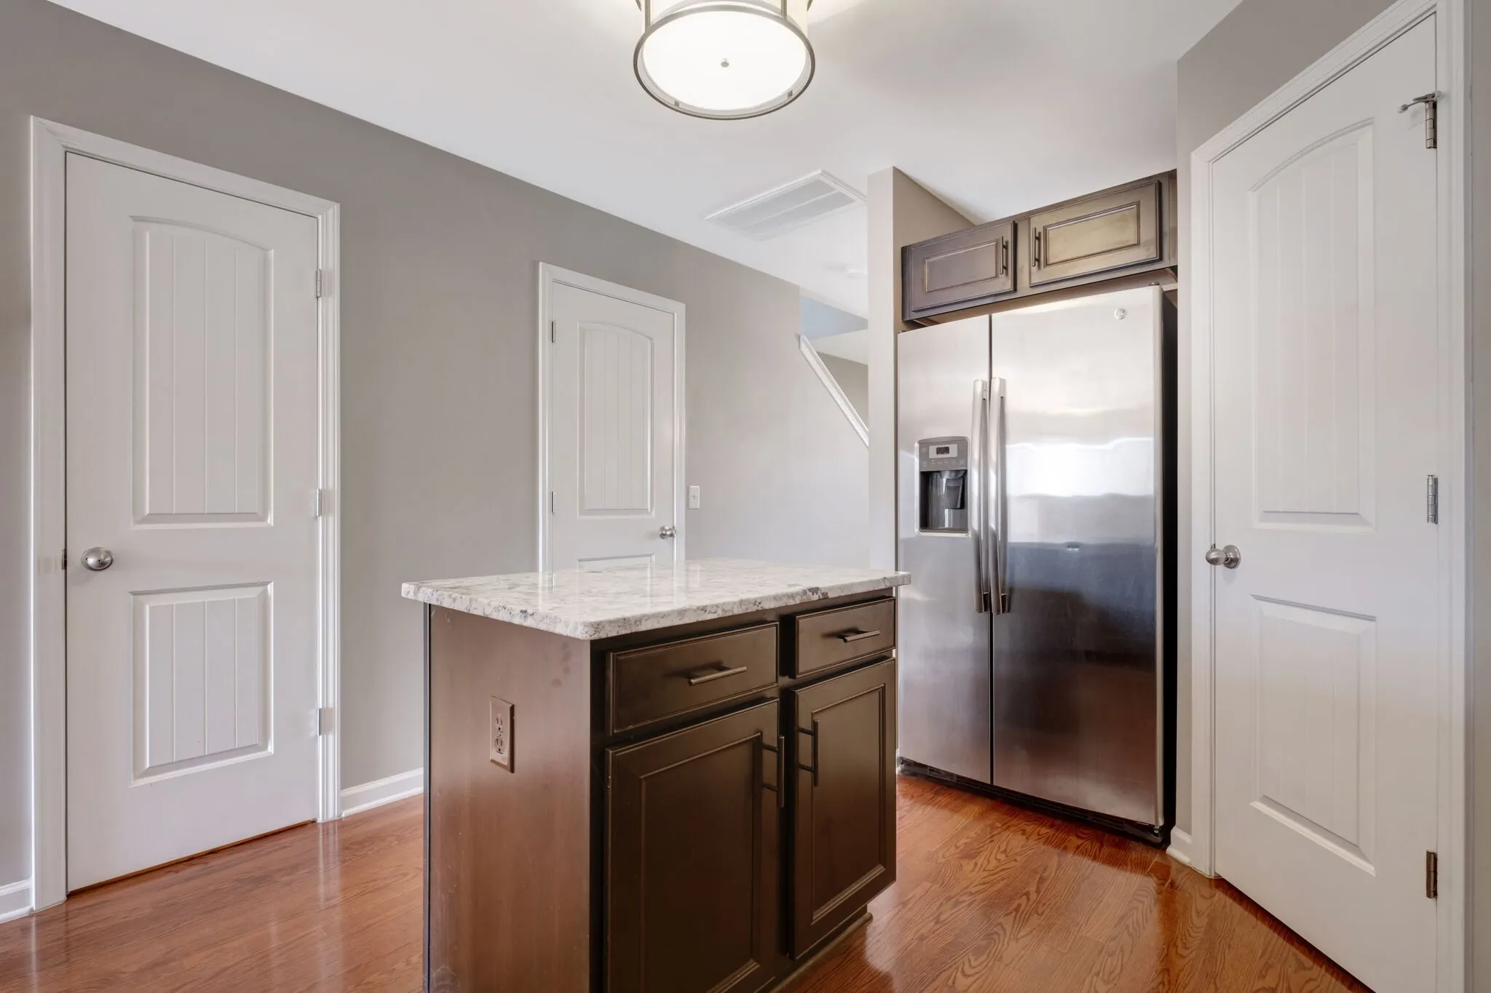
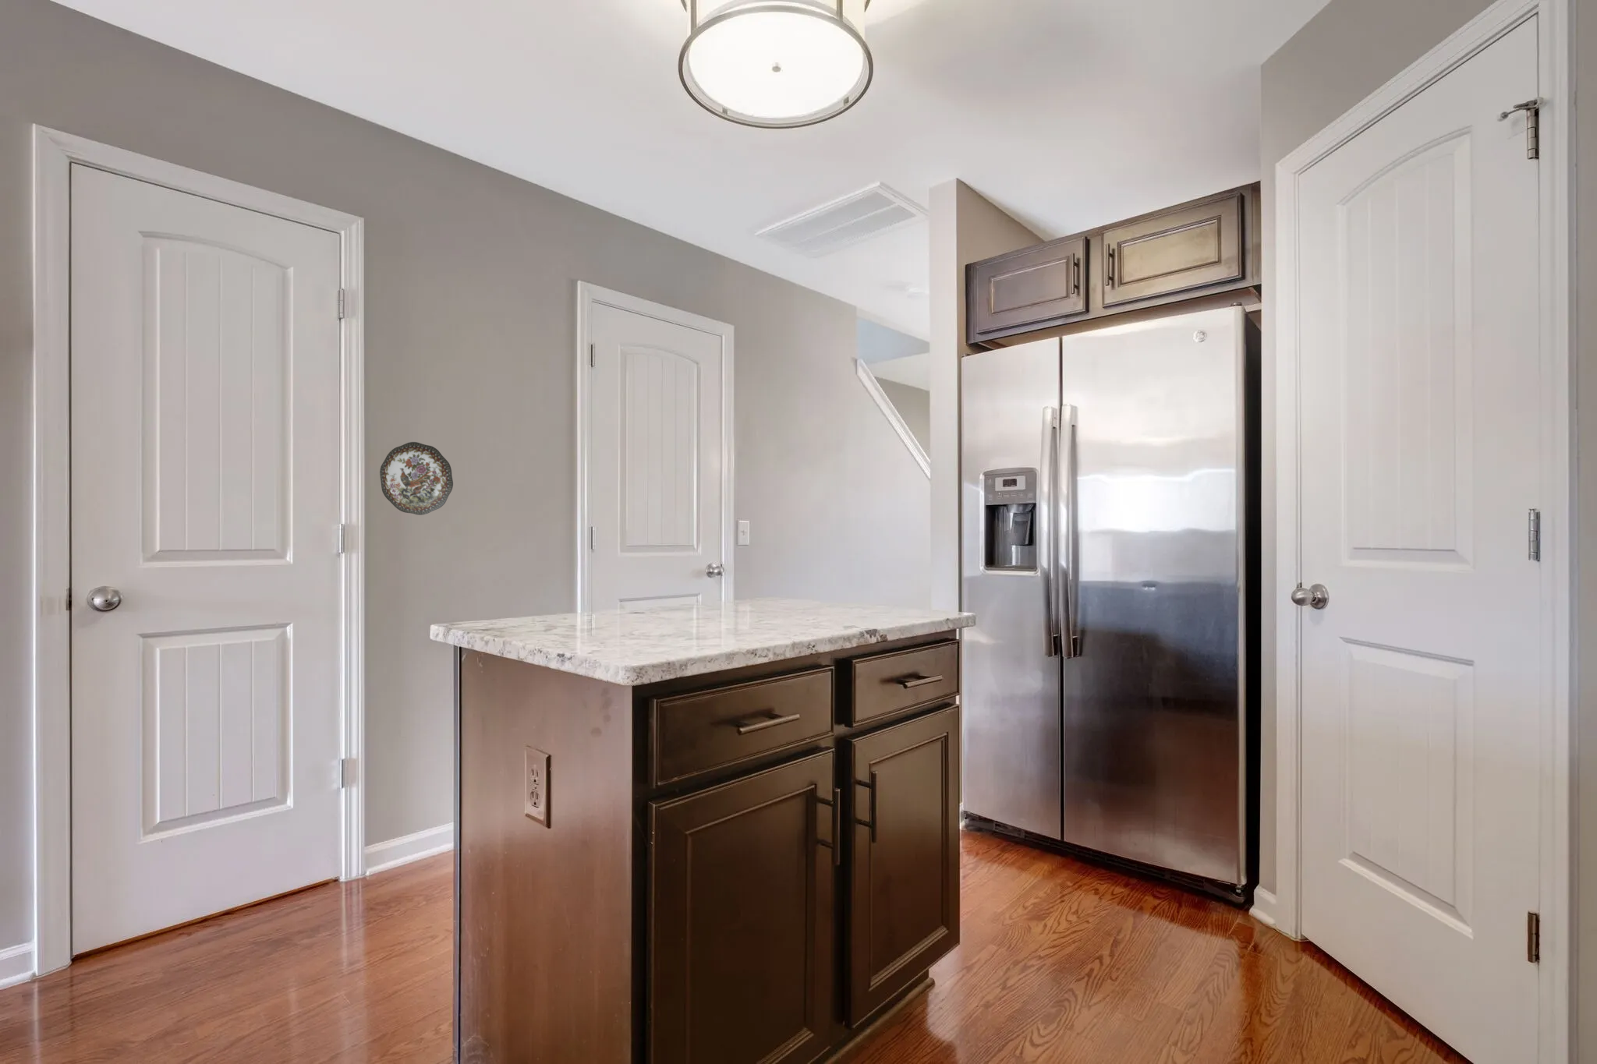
+ decorative plate (416, 479)
